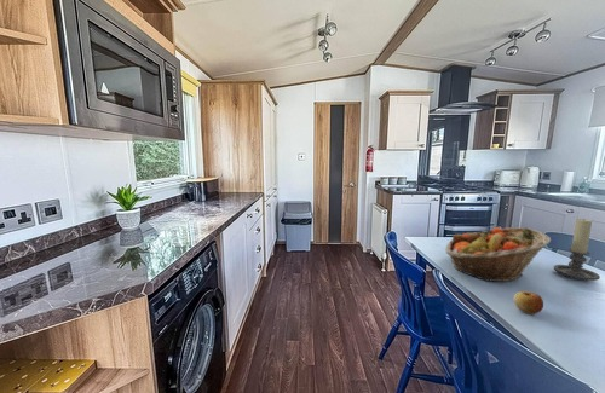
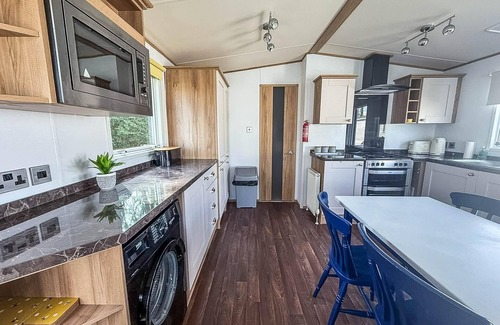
- candle holder (578, 247)
- fruit basket (491, 248)
- apple (528, 301)
